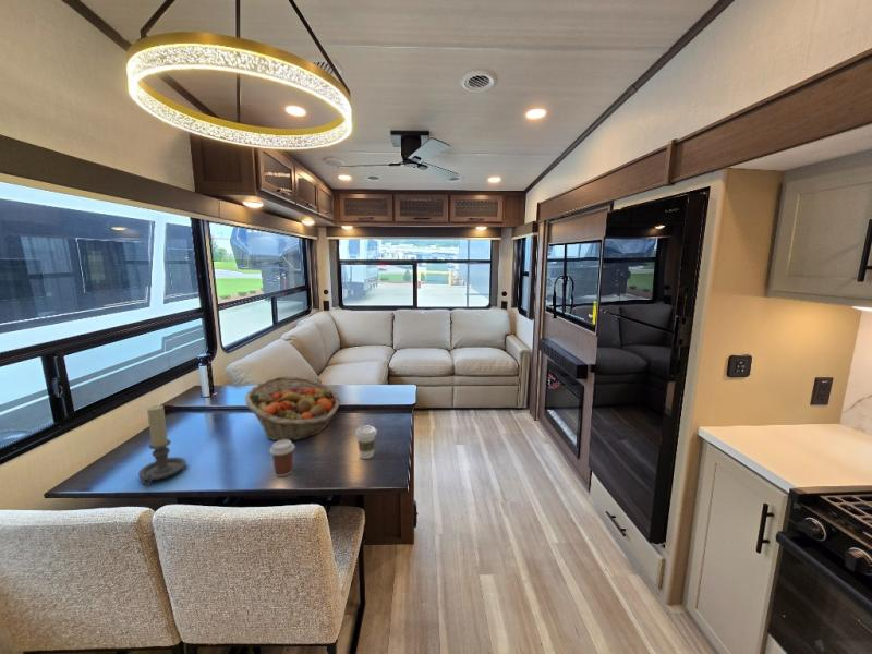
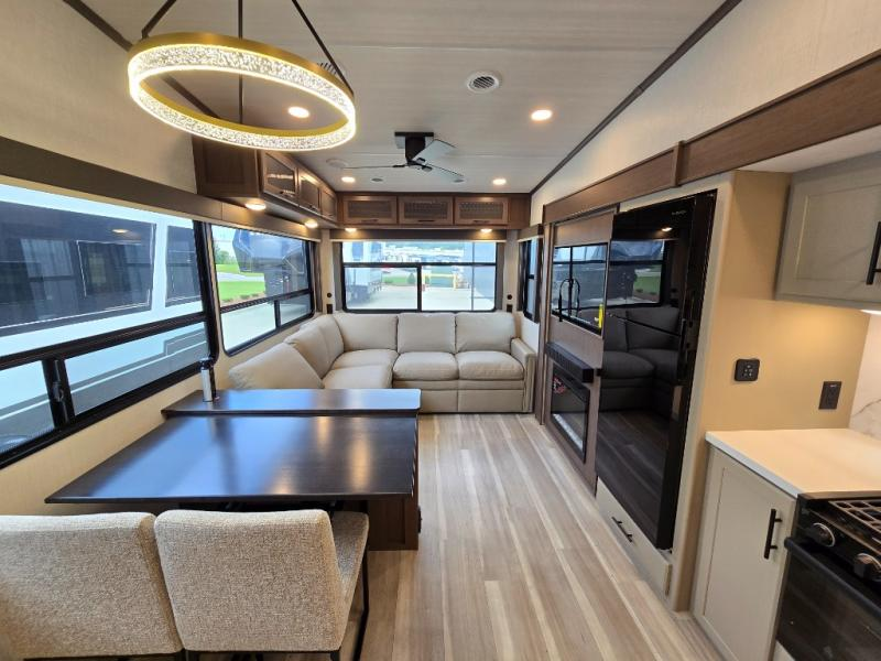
- coffee cup (366, 441)
- candle holder (156, 441)
- fruit basket (295, 404)
- coffee cup (282, 458)
